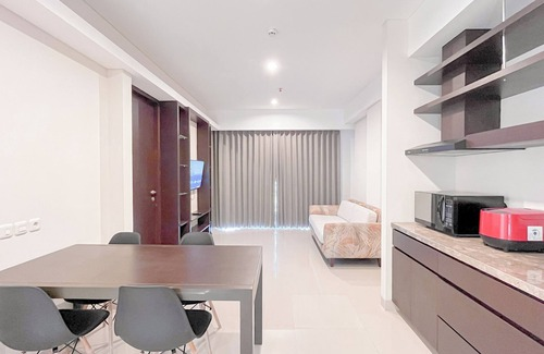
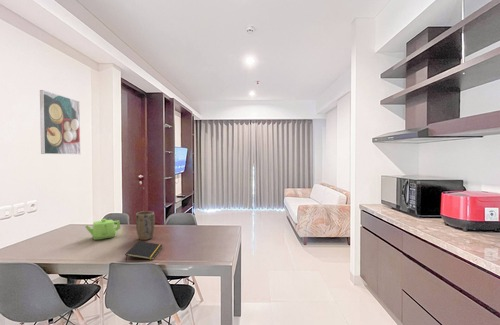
+ plant pot (145, 225)
+ teapot (103, 228)
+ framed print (61, 125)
+ notepad (145, 249)
